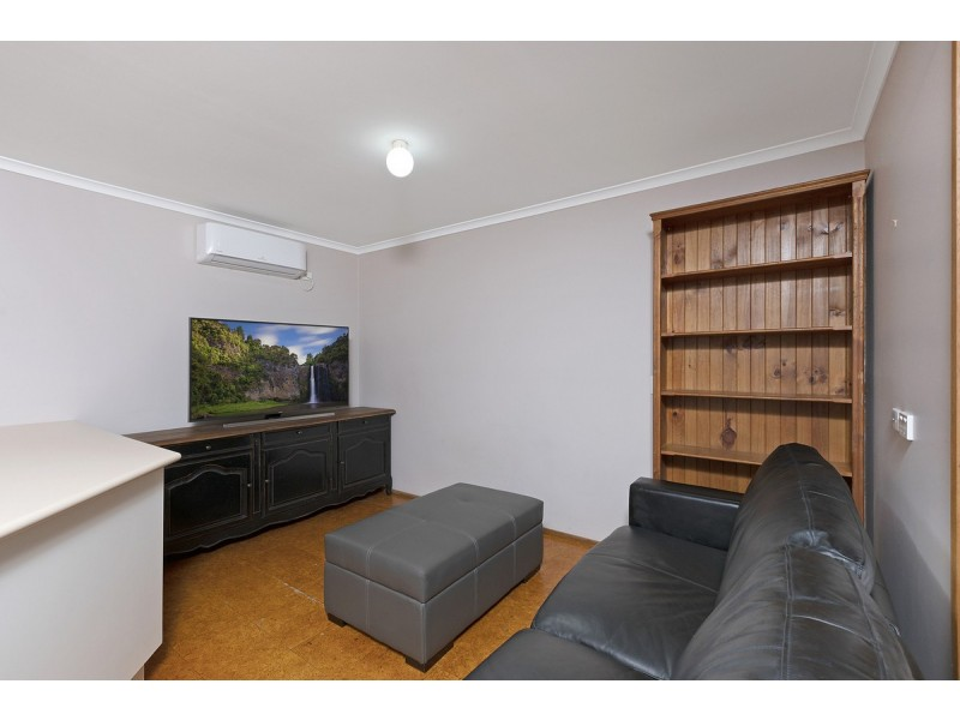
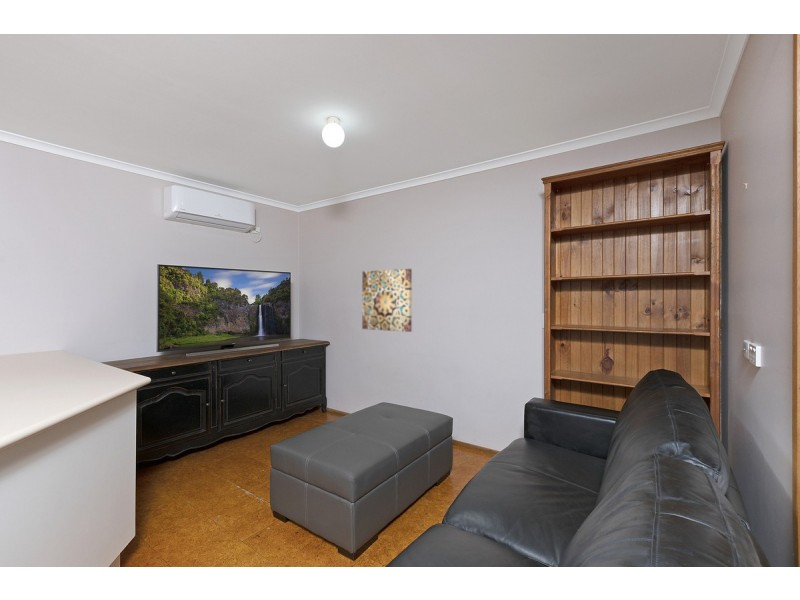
+ wall art (385, 300)
